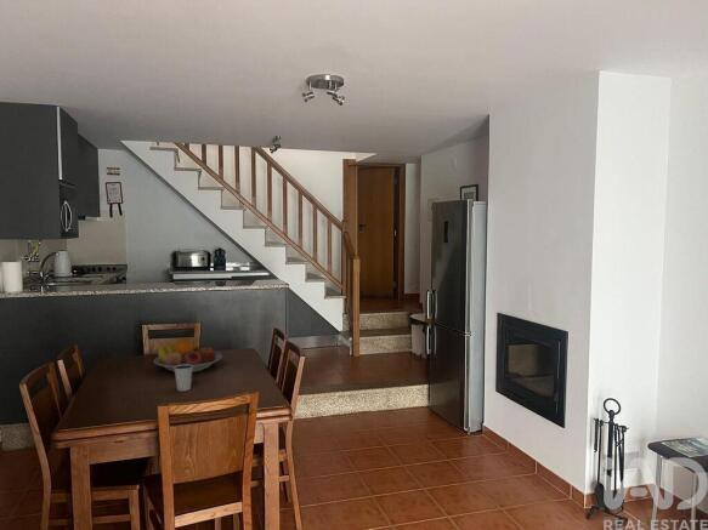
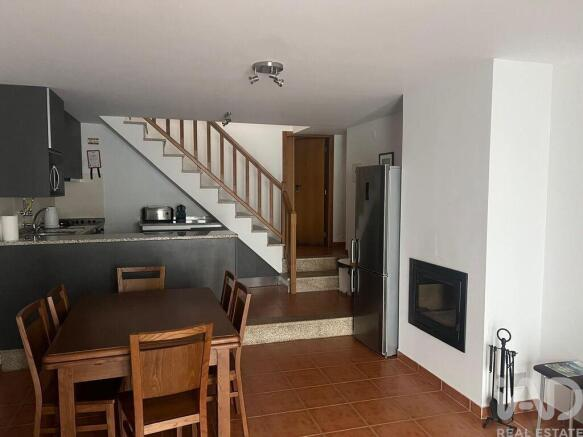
- fruit bowl (188, 355)
- dixie cup (183, 377)
